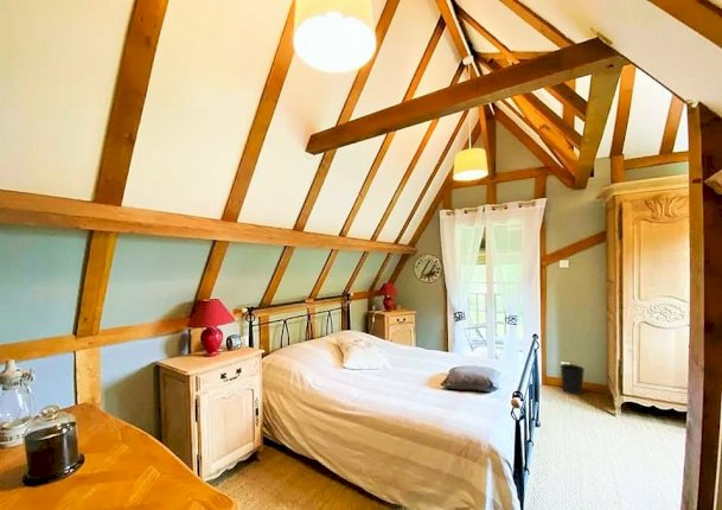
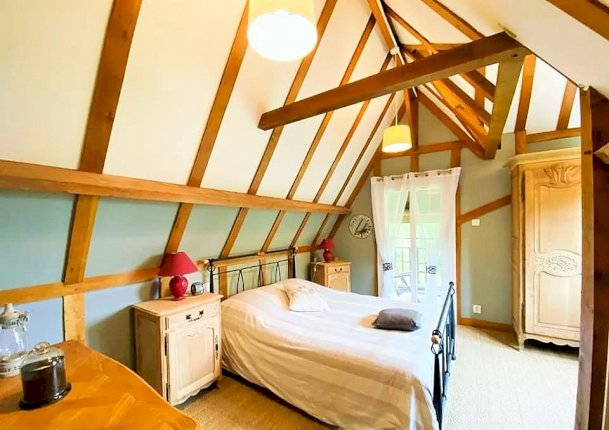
- wastebasket (571, 378)
